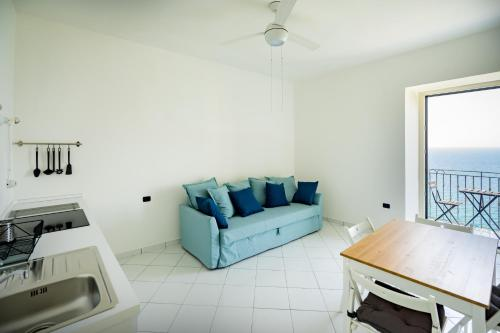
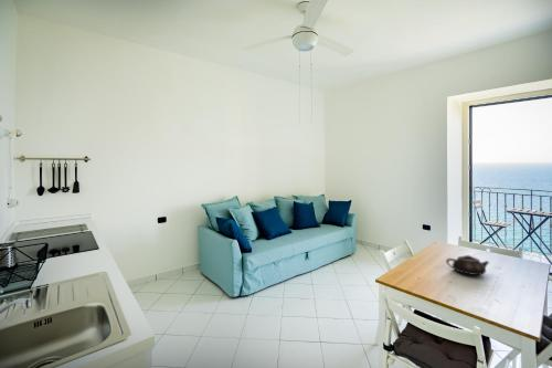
+ teapot (467, 263)
